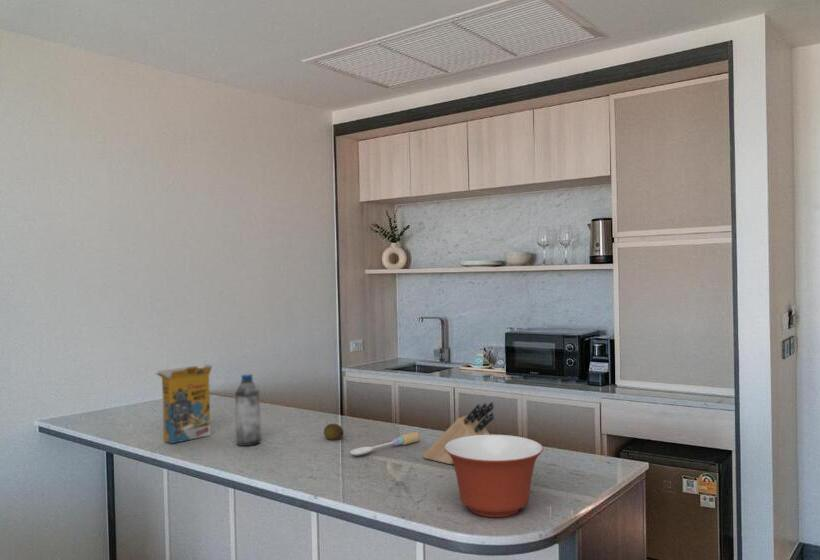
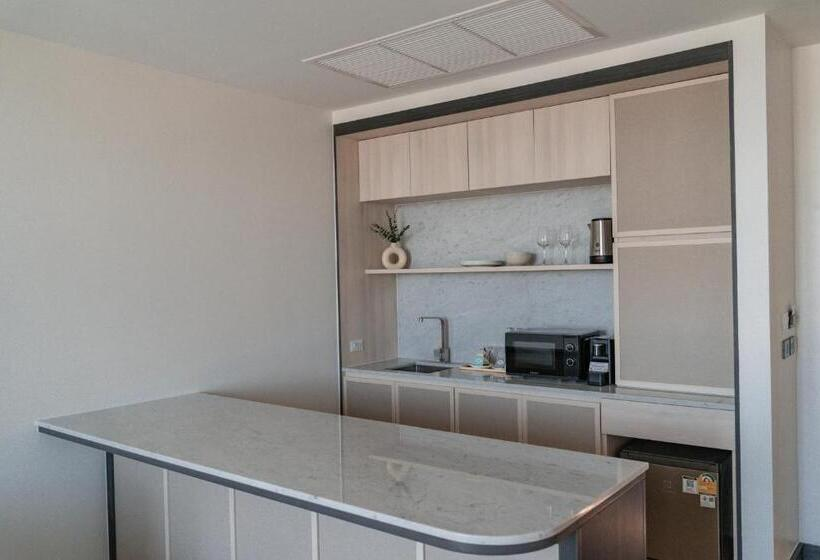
- mixing bowl (493, 477)
- fruit (333, 432)
- water bottle (247, 408)
- cereal box (184, 401)
- knife block (459, 430)
- spoon (386, 444)
